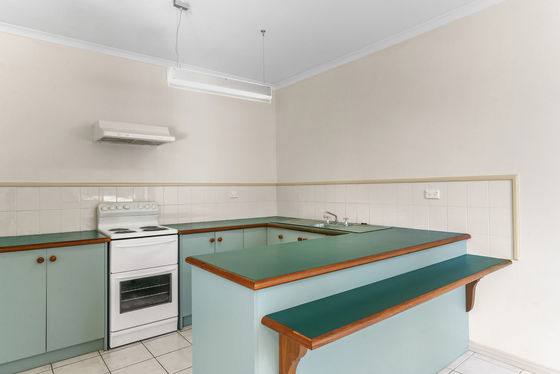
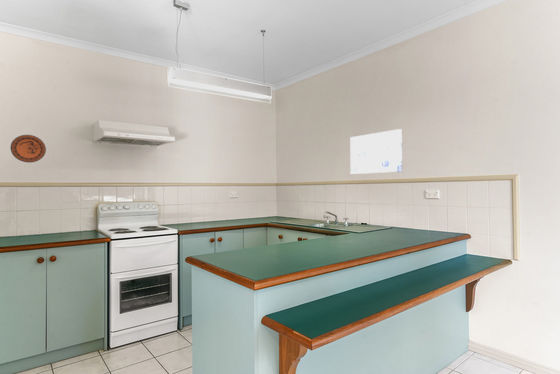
+ wall art (374, 153)
+ decorative plate (28, 148)
